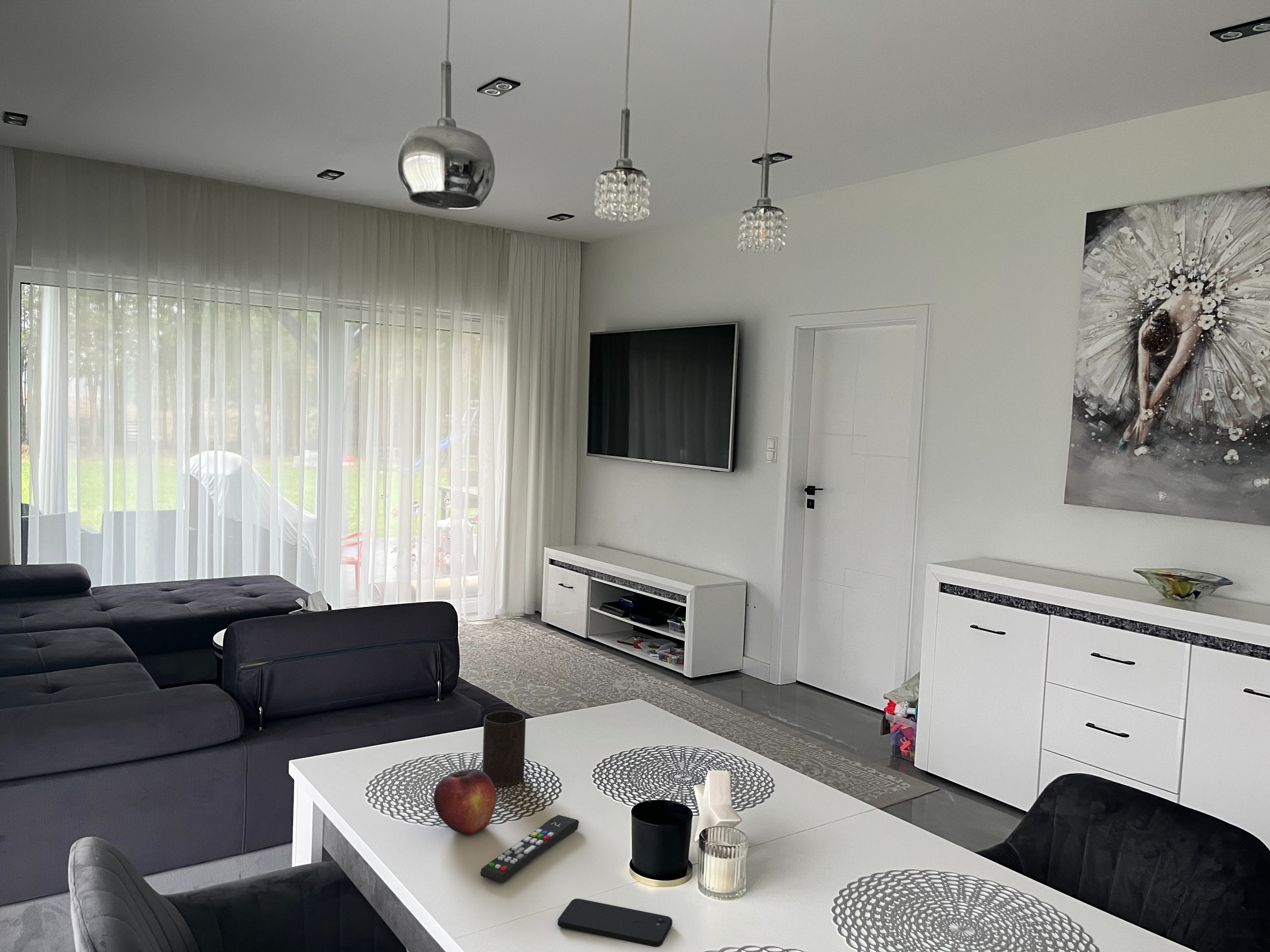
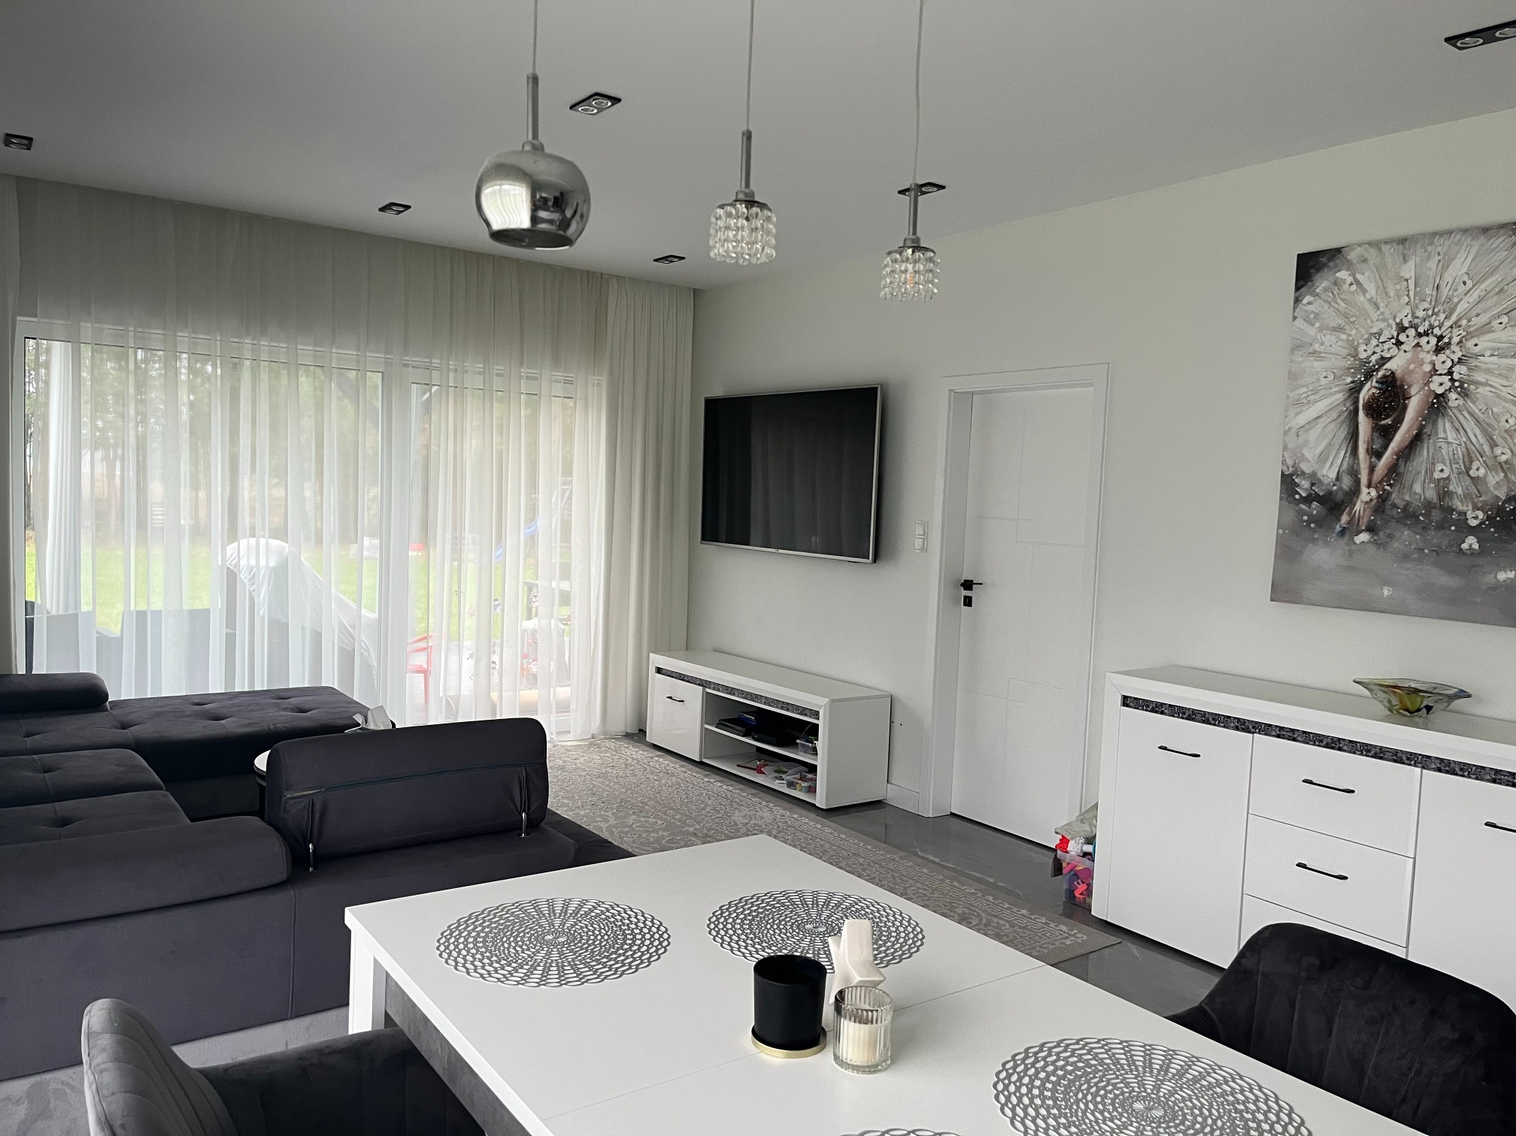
- remote control (532, 846)
- cup (503, 747)
- fruit (466, 798)
- smartphone (615, 921)
